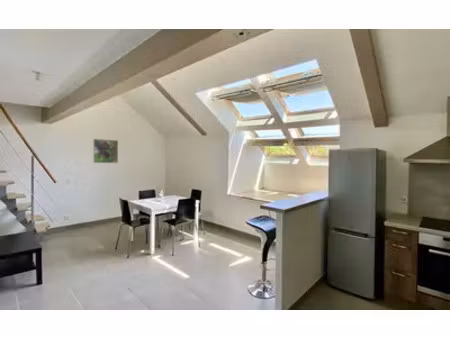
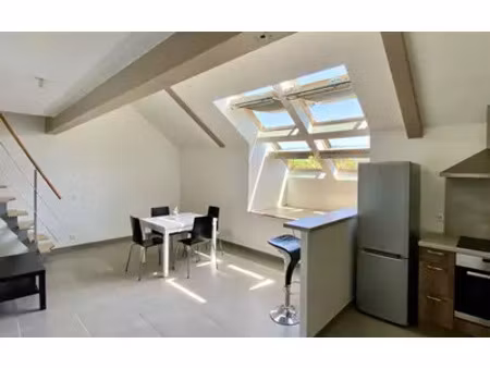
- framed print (106, 151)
